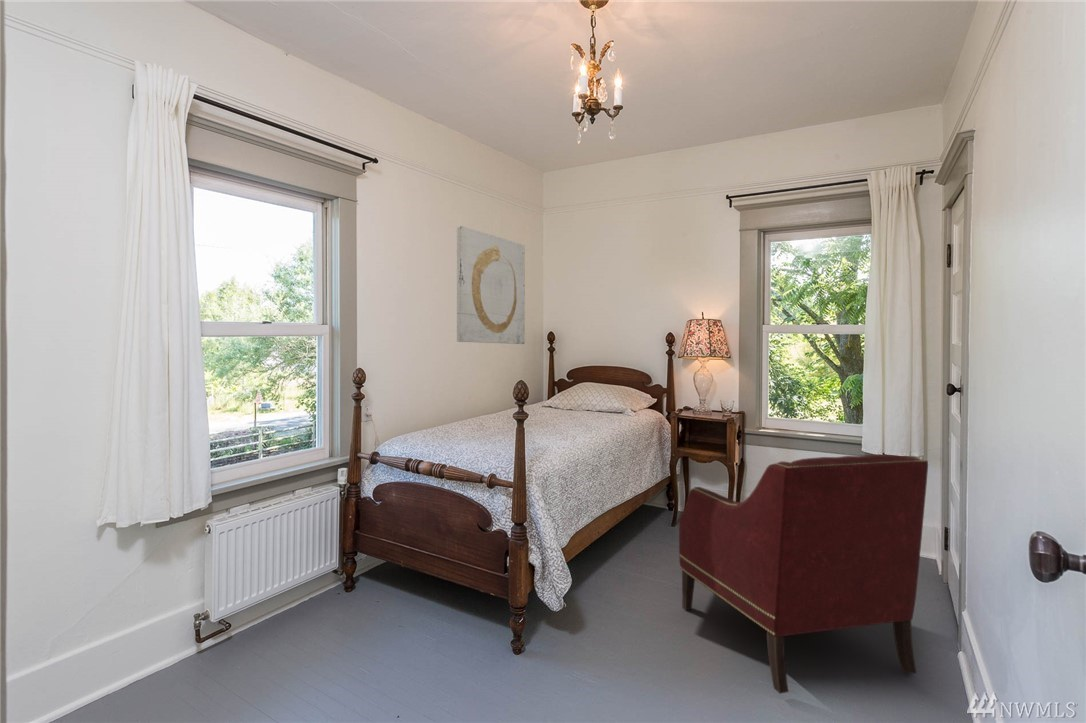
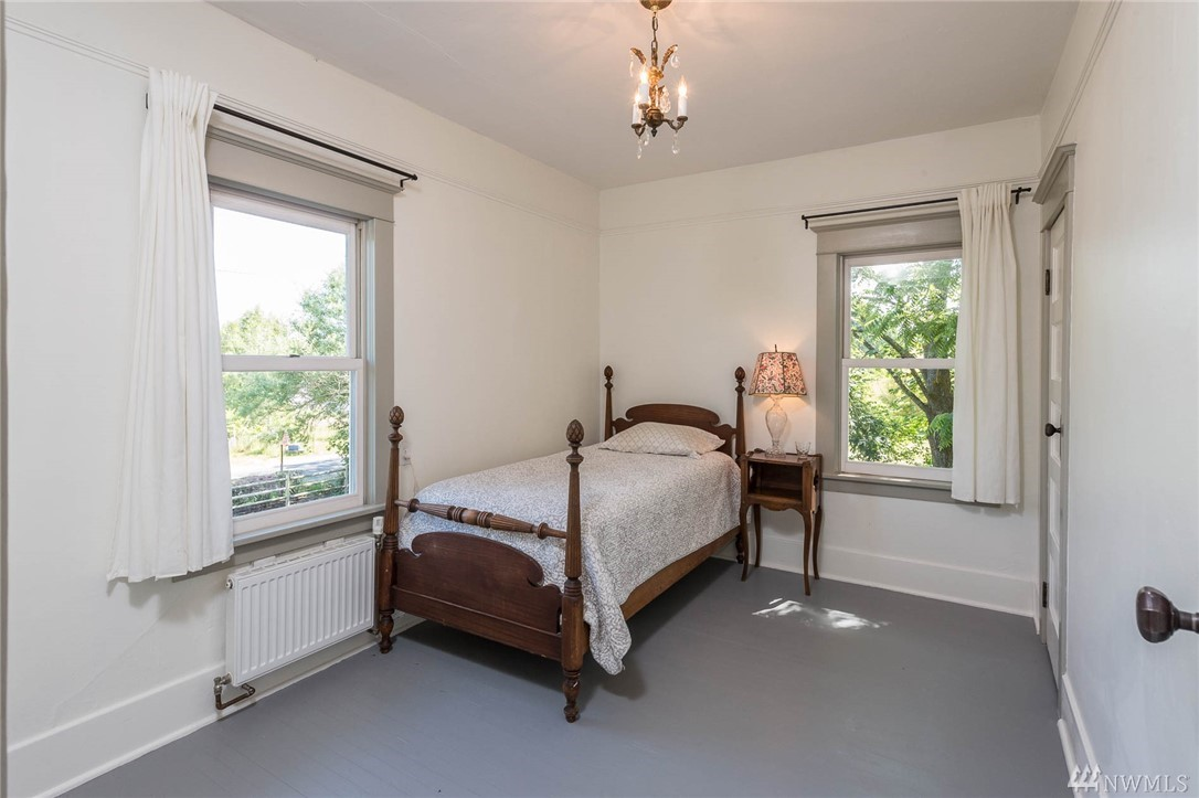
- armchair (790, 540)
- wall art (493, 289)
